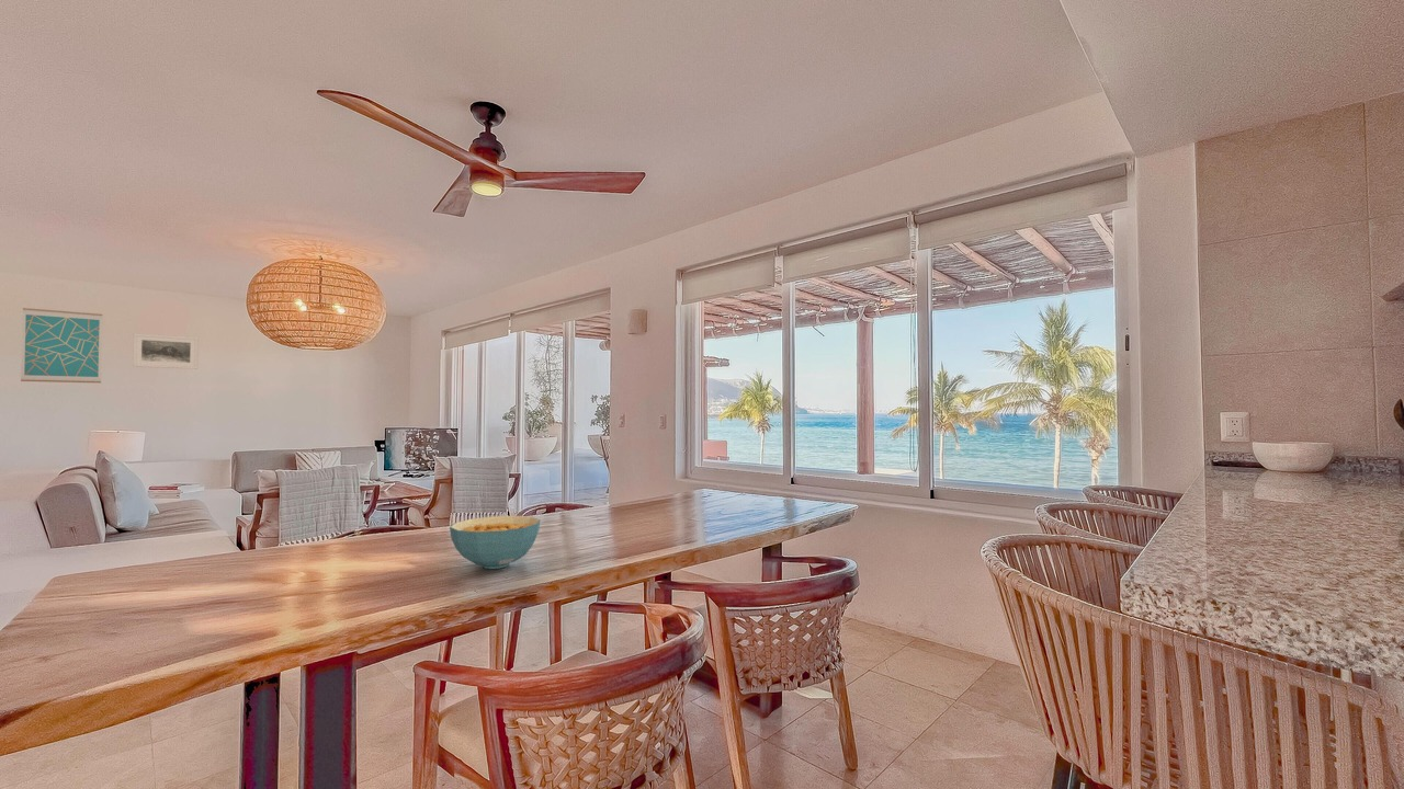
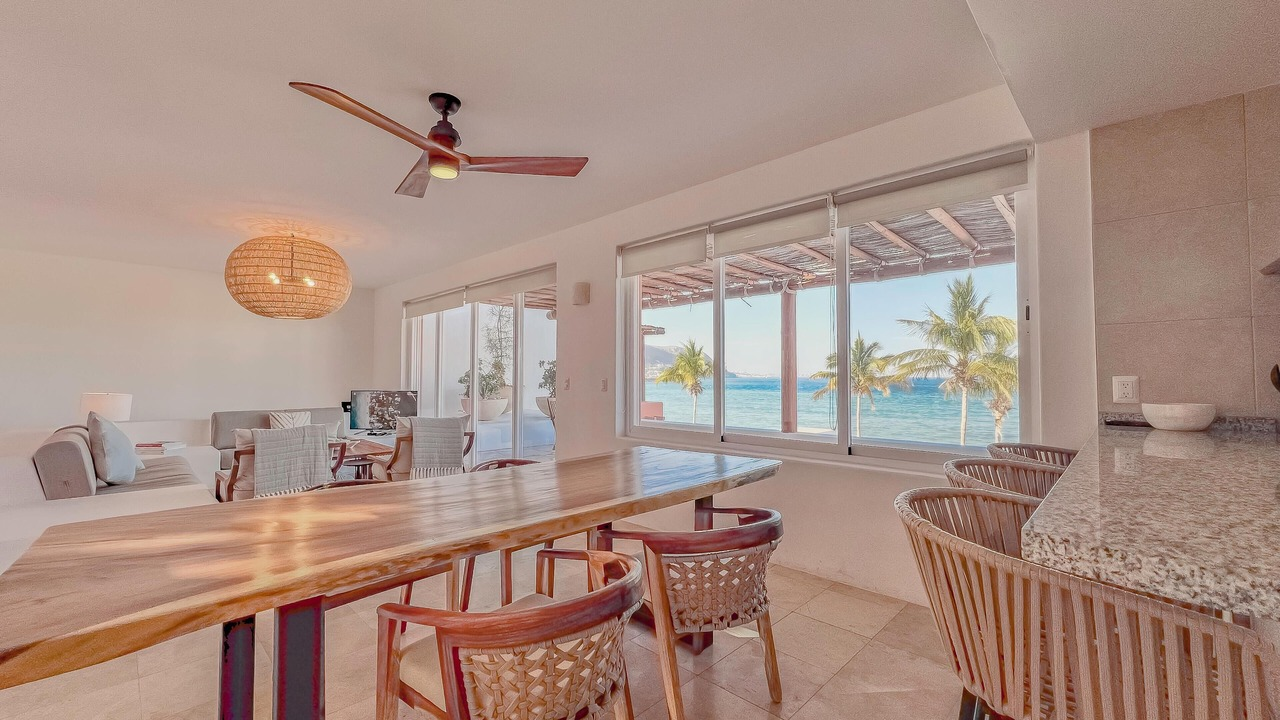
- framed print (166, 351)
- wall art (63, 346)
- cereal bowl (496, 544)
